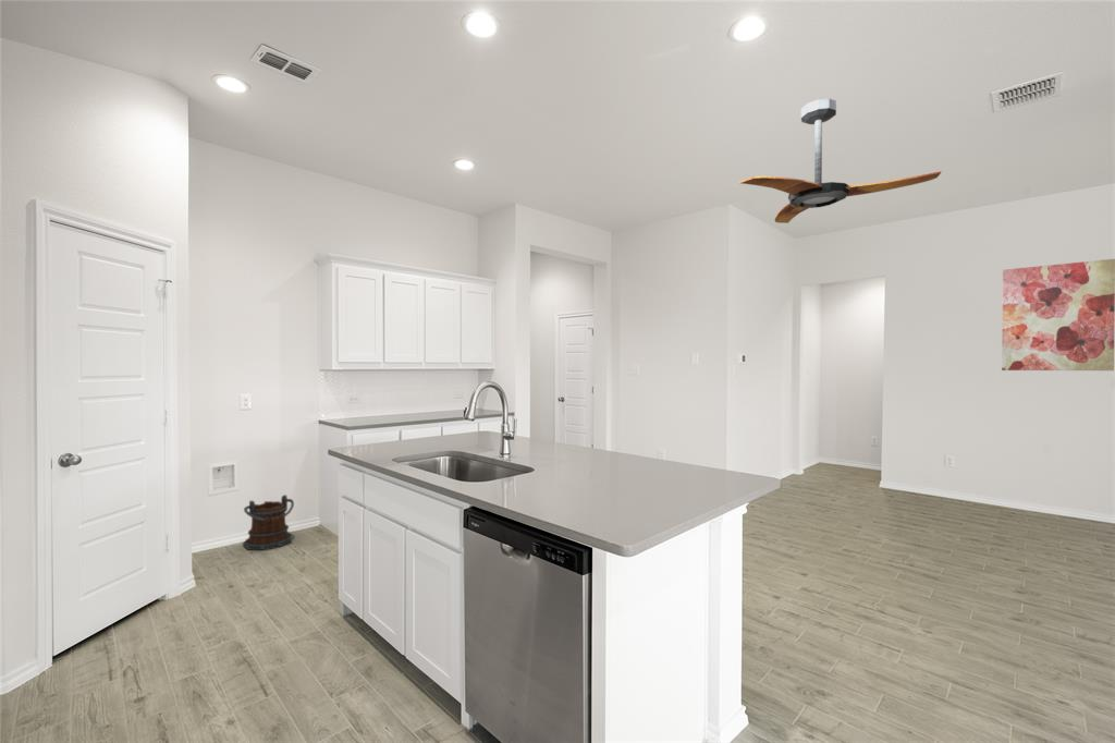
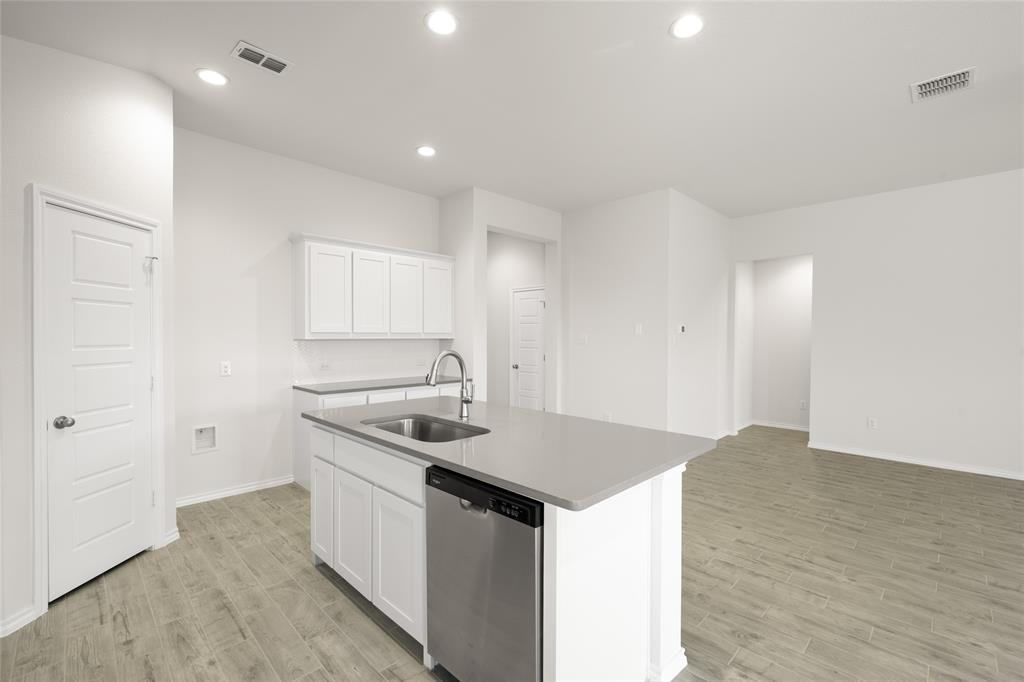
- bucket (268, 520)
- ceiling fan (821, 153)
- wall art (1055, 317)
